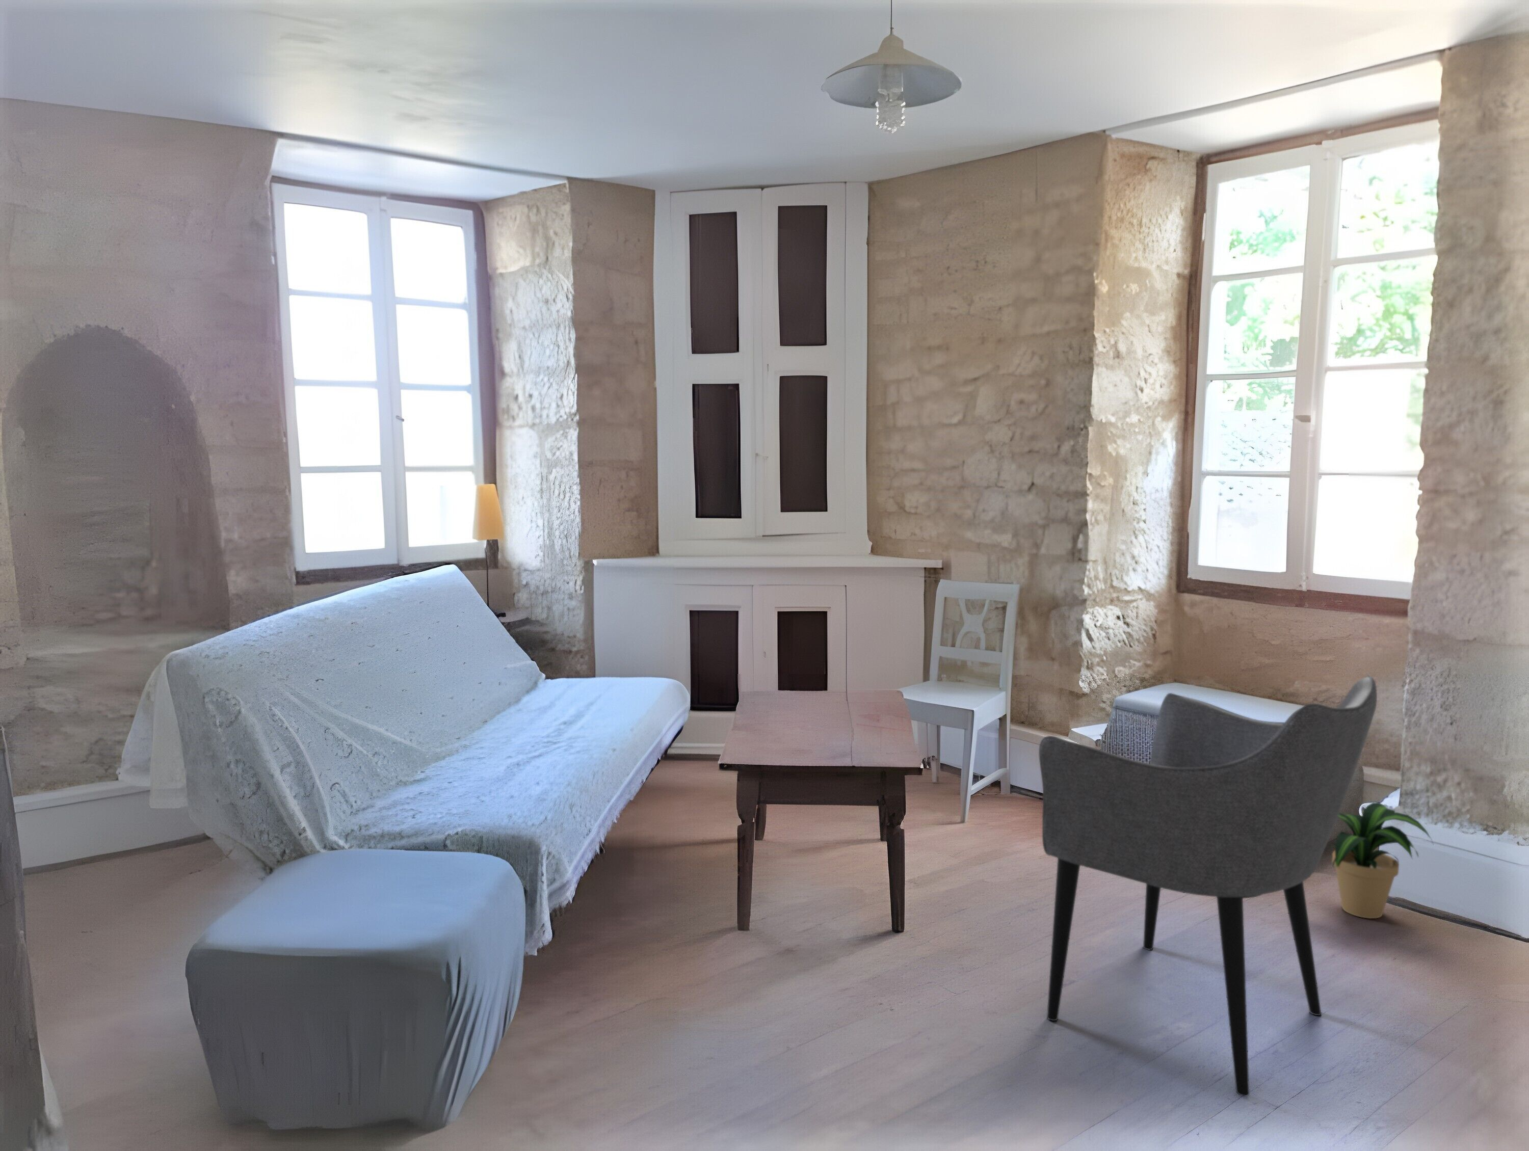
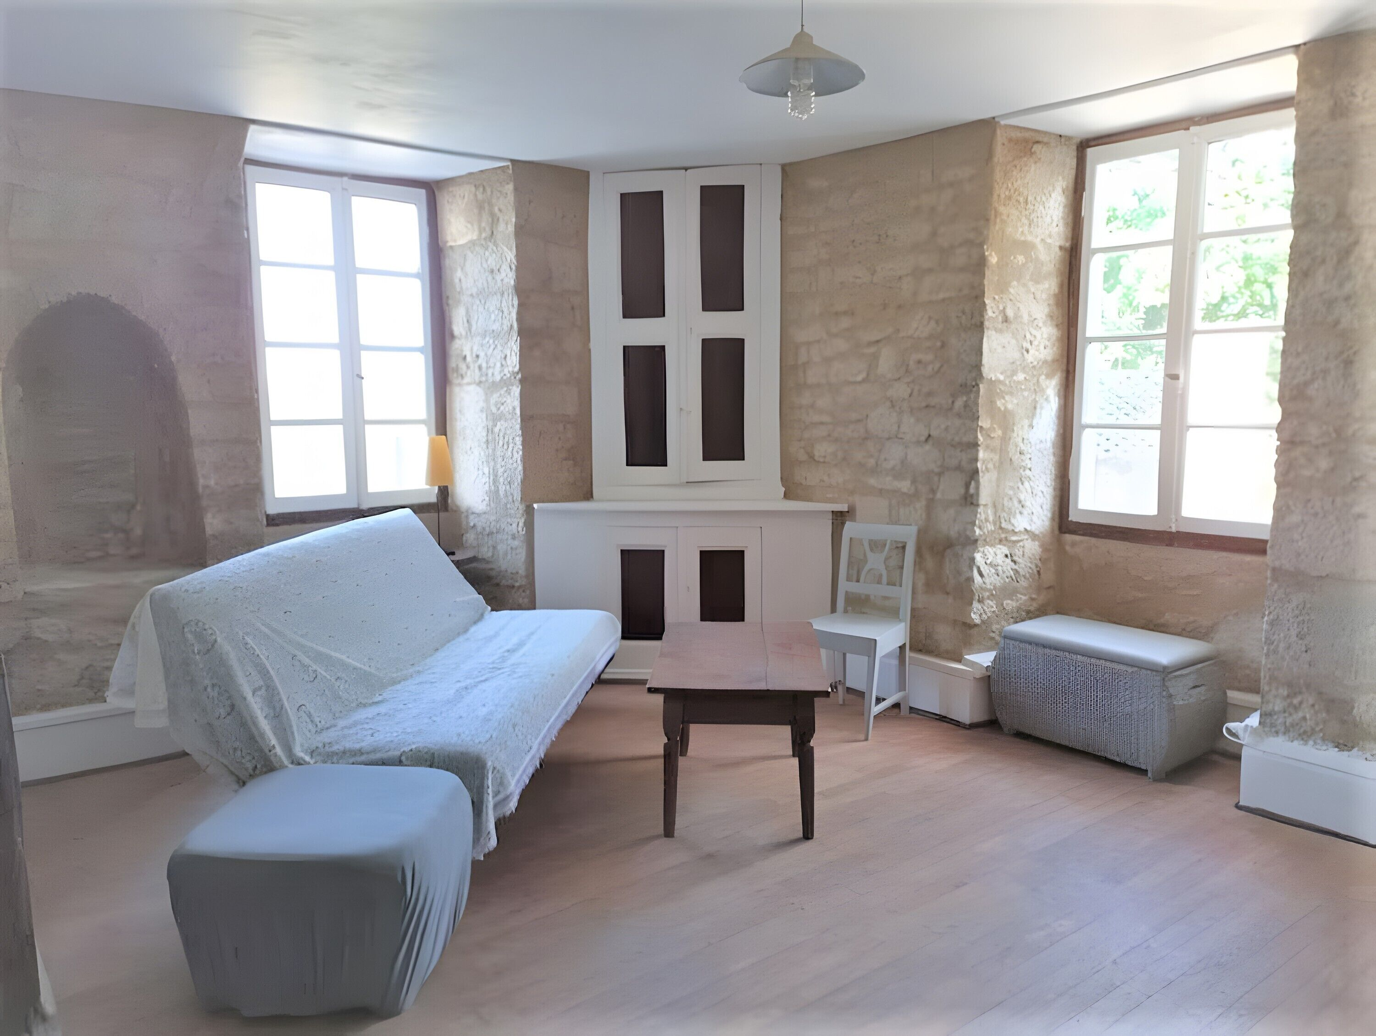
- potted plant (1366, 861)
- armchair (1185, 841)
